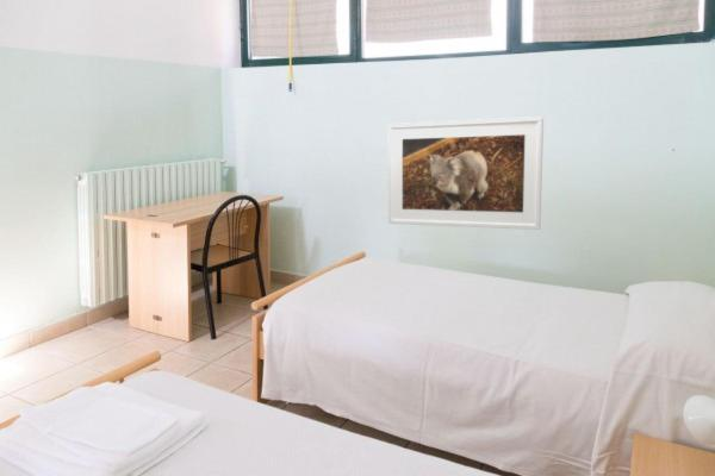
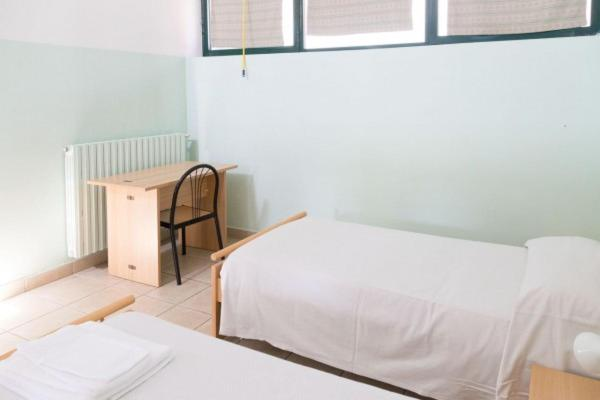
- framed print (460, 174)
